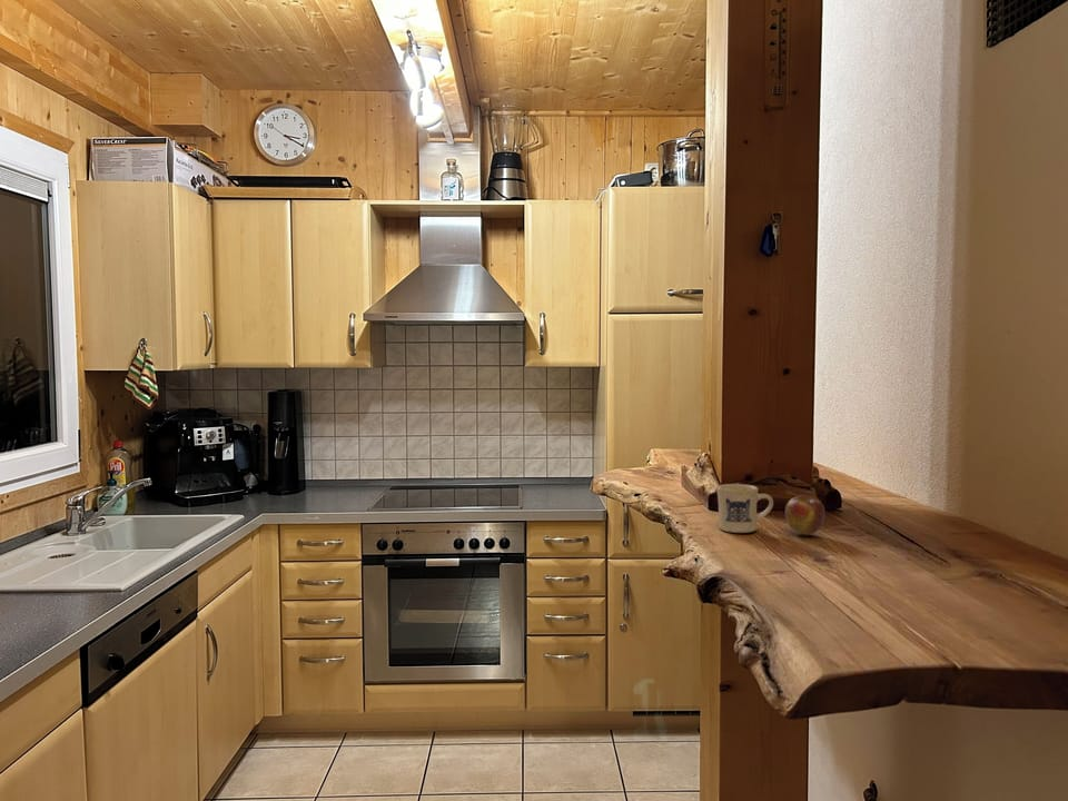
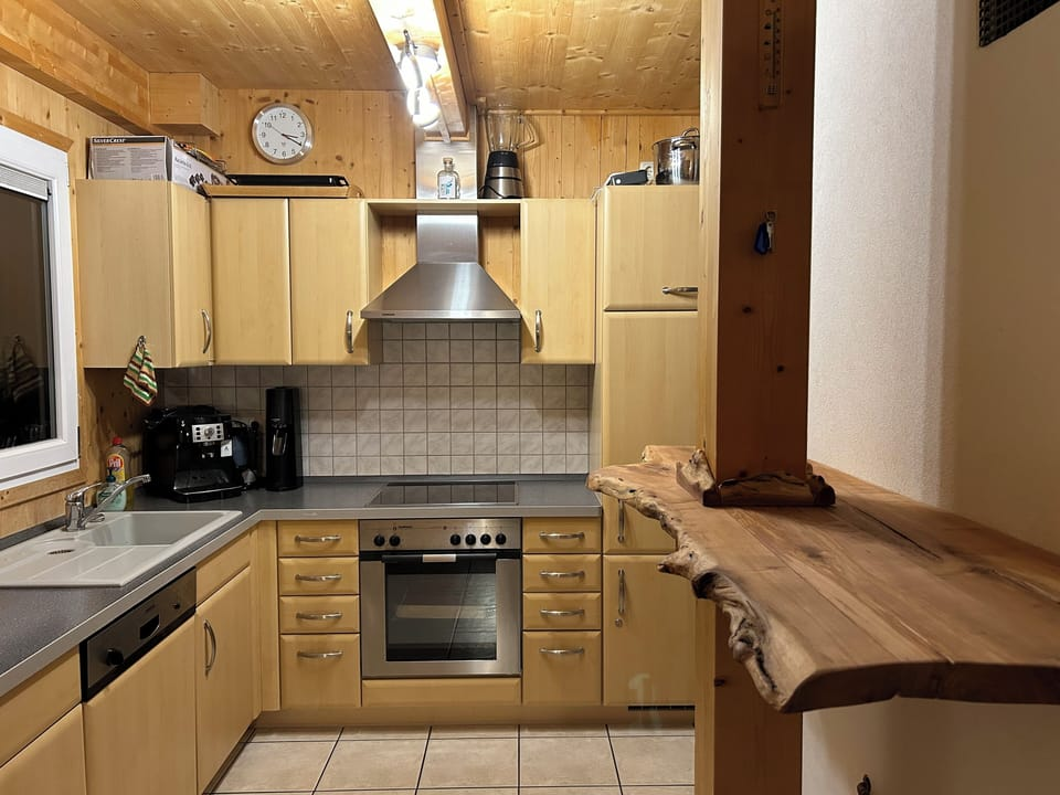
- mug (769, 508)
